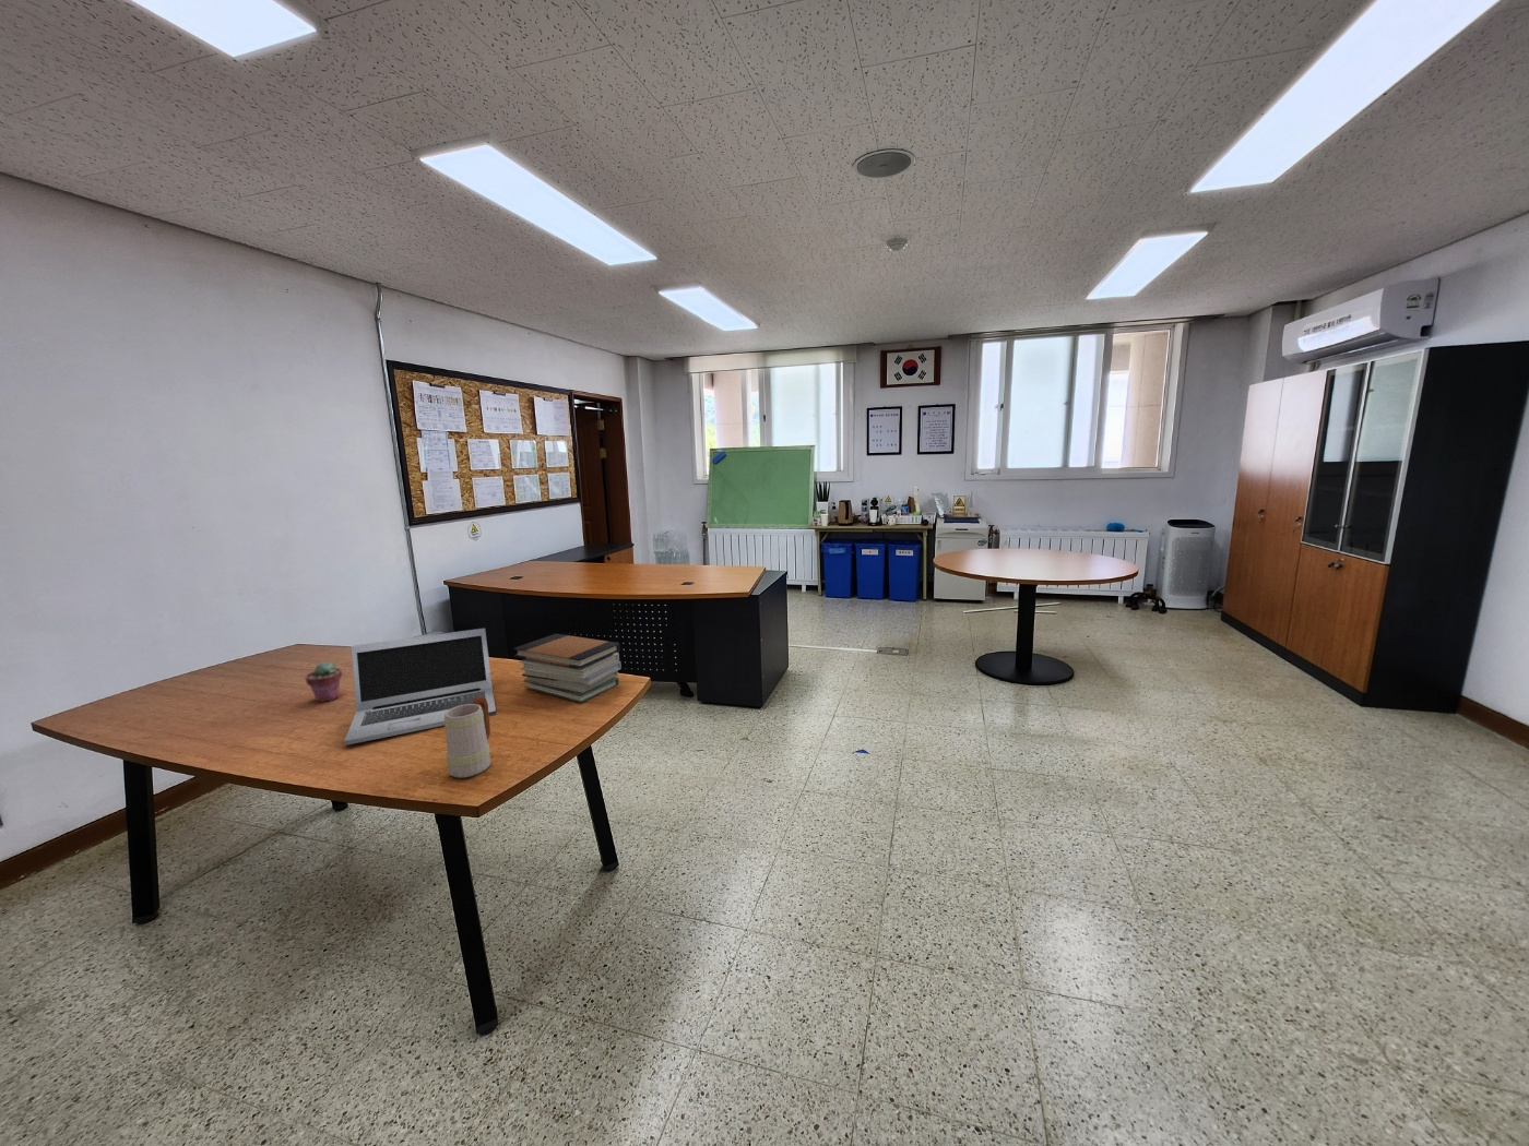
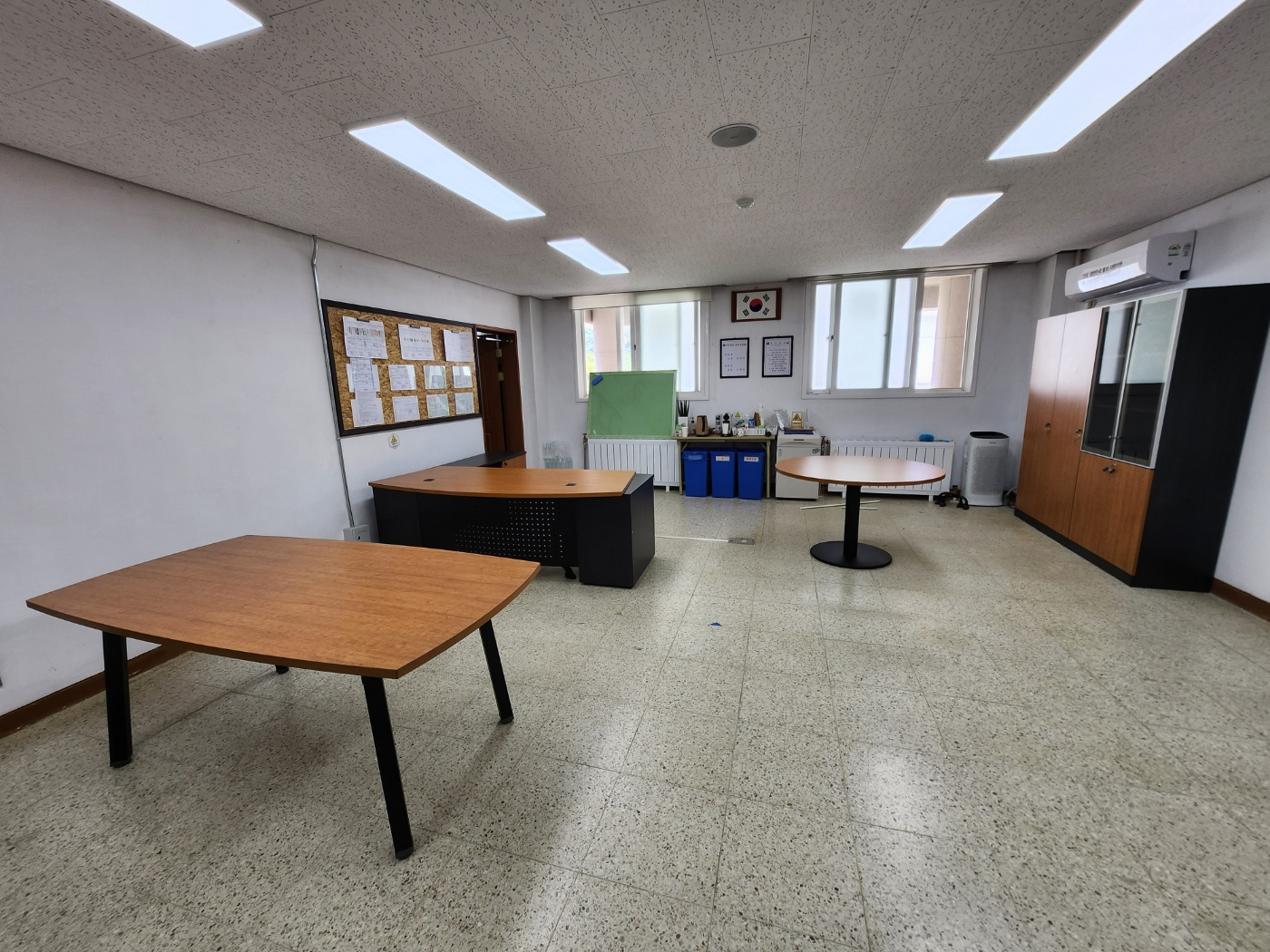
- potted succulent (324, 680)
- laptop (423, 680)
- book stack (569, 666)
- mug (472, 734)
